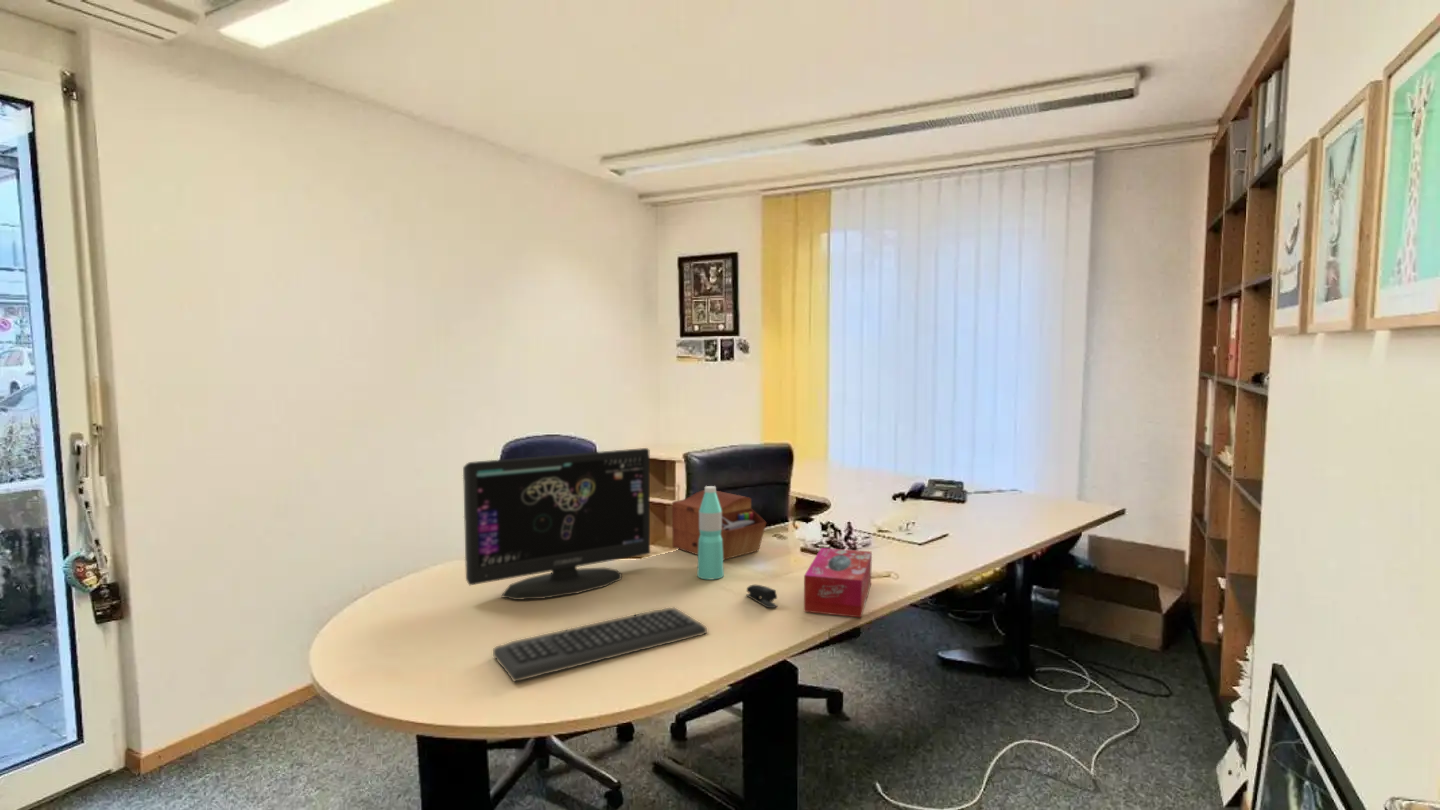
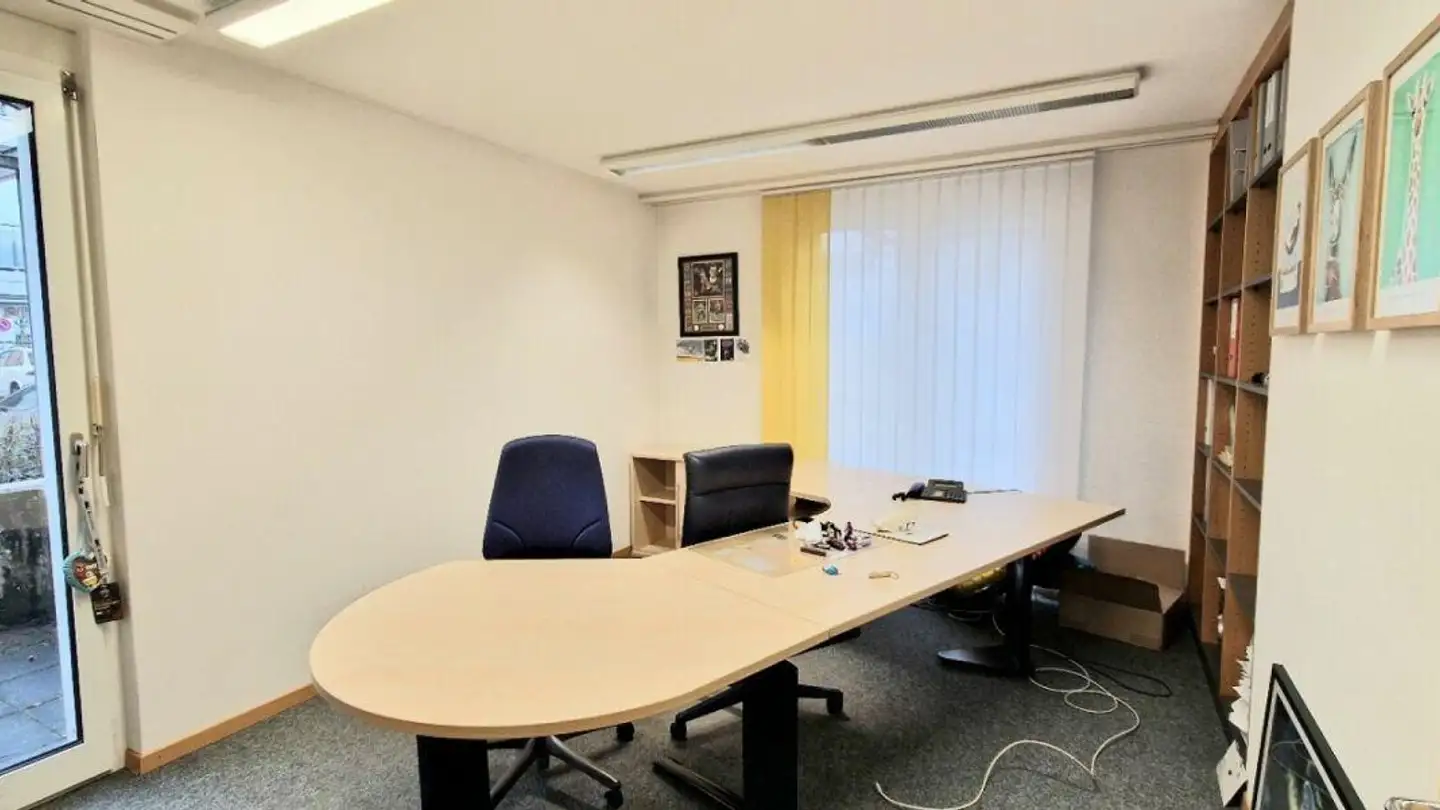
- sewing box (722, 523)
- computer monitor (563, 519)
- tissue box (839, 579)
- water bottle (710, 531)
- keyboard (602, 637)
- stapler (761, 592)
